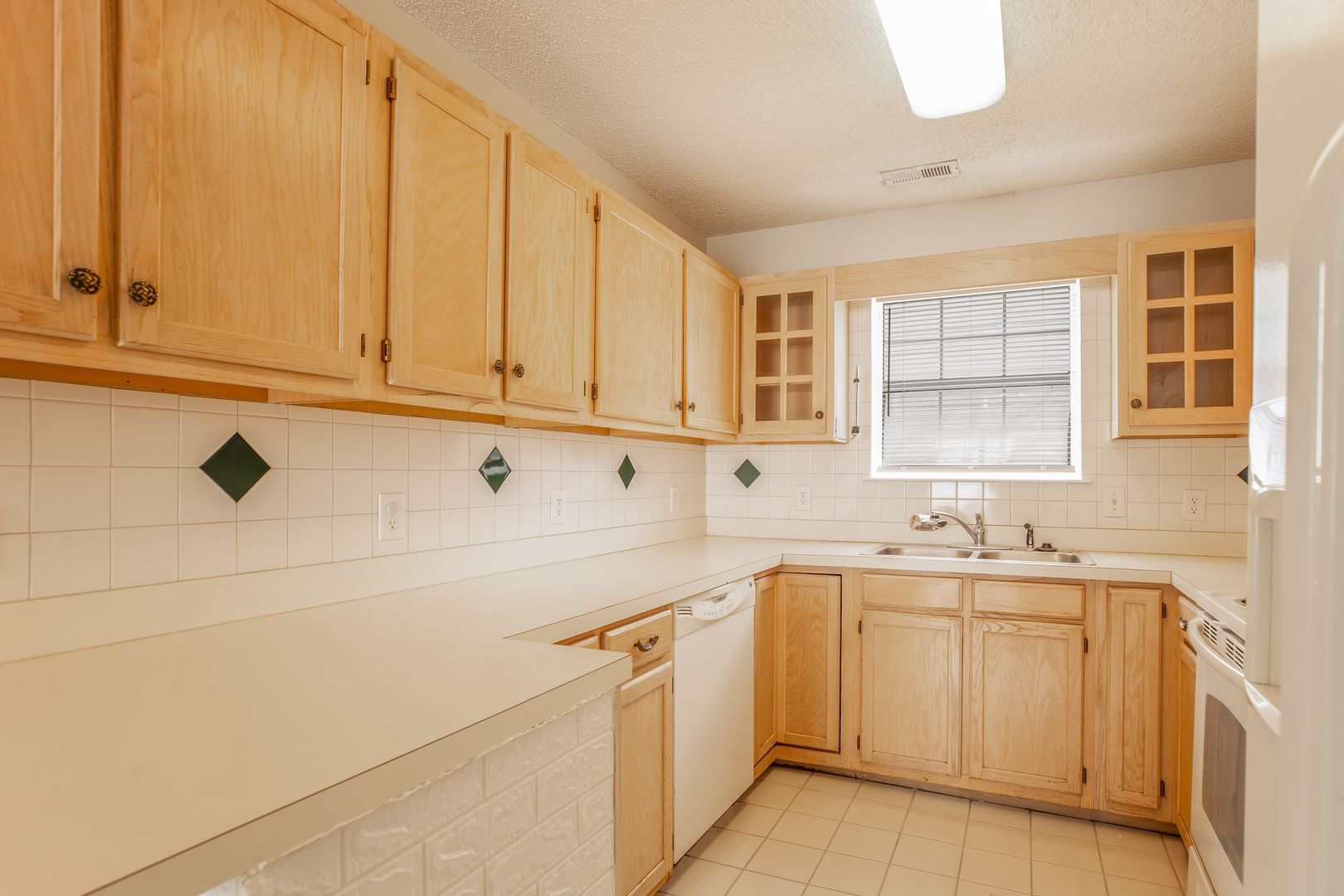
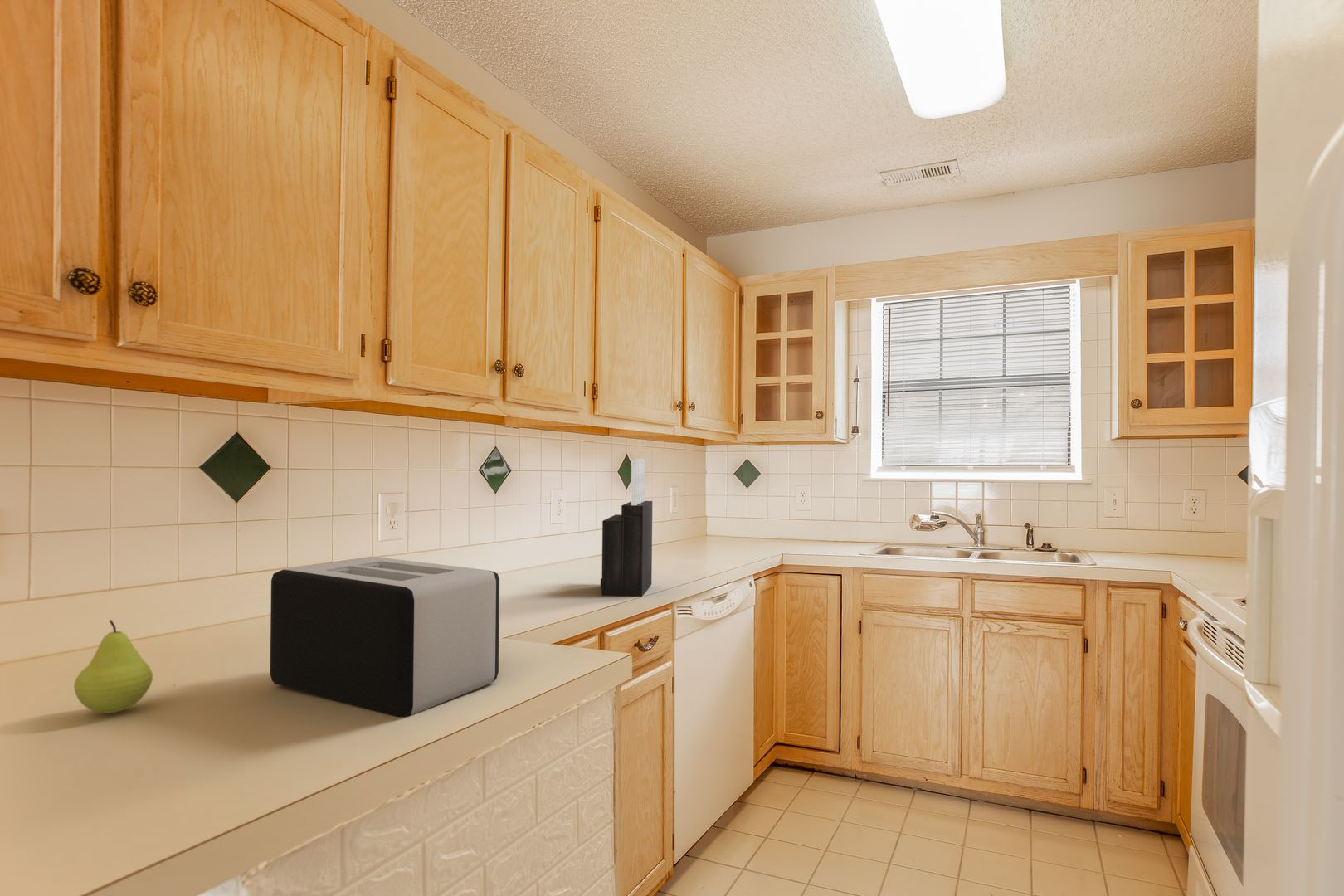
+ toaster (386, 626)
+ knife block (624, 524)
+ fruit (114, 665)
